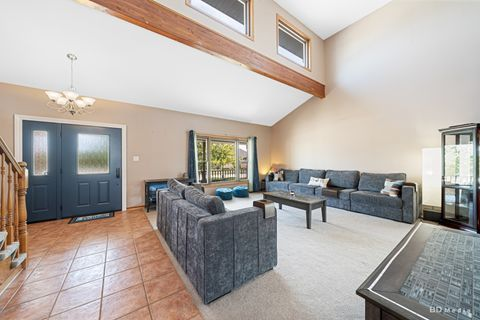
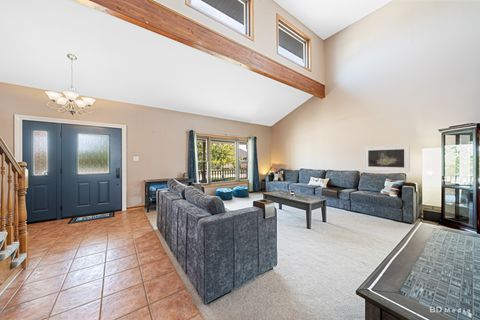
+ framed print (385, 158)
